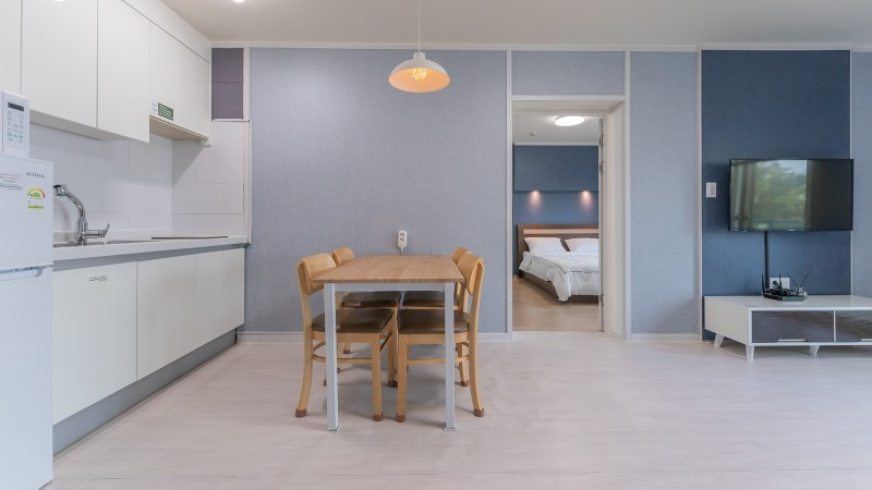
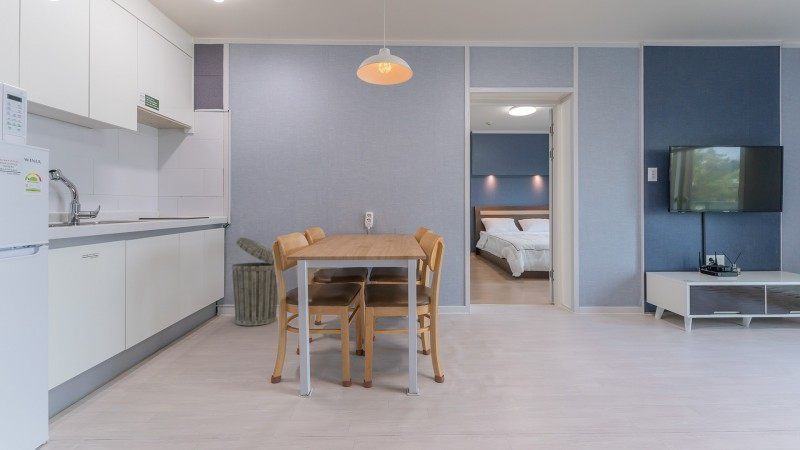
+ trash can (257, 279)
